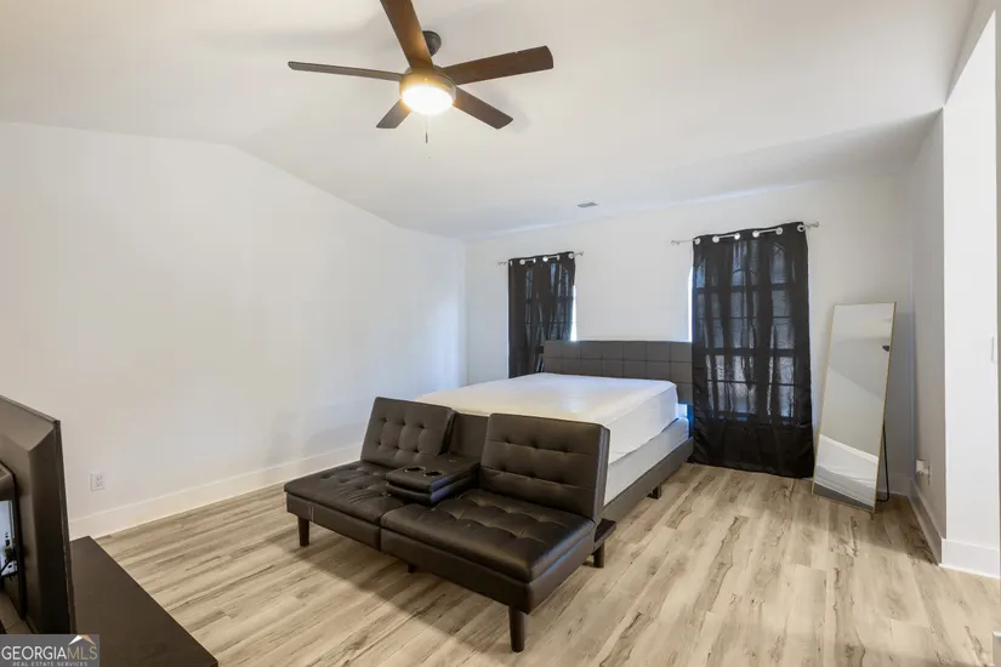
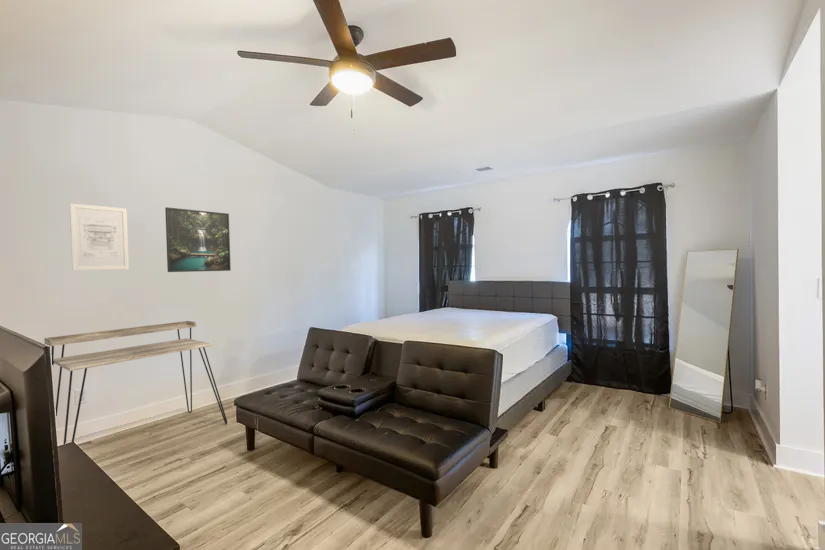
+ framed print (200, 241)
+ desk (134, 359)
+ wall art (100, 238)
